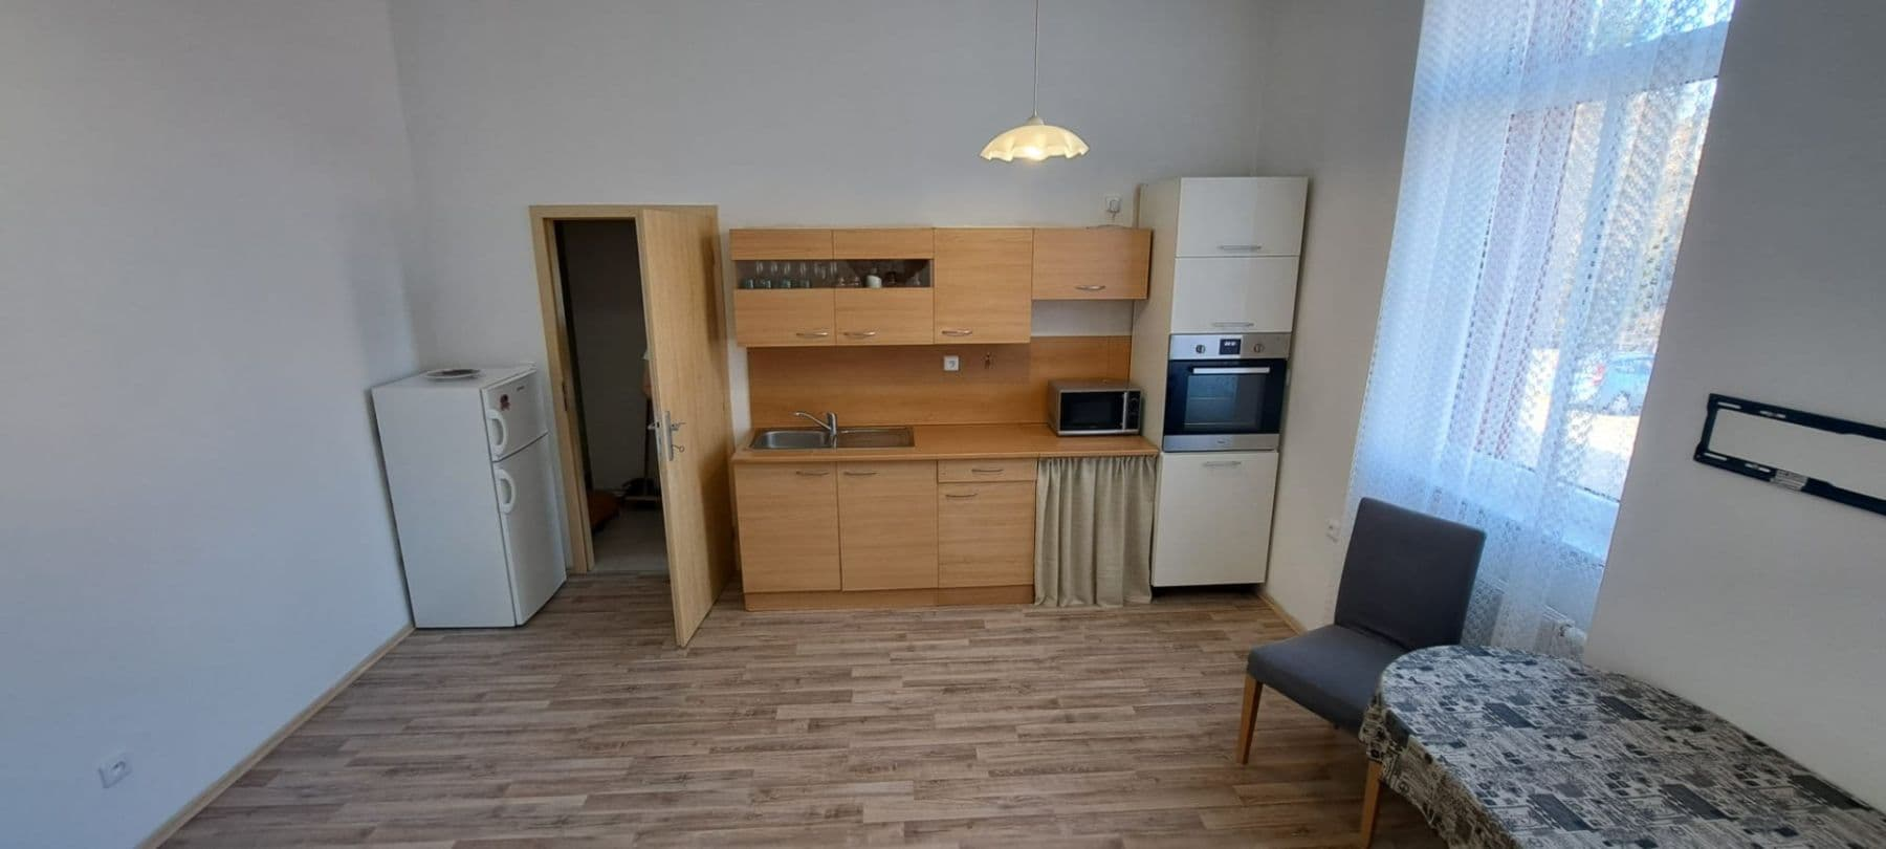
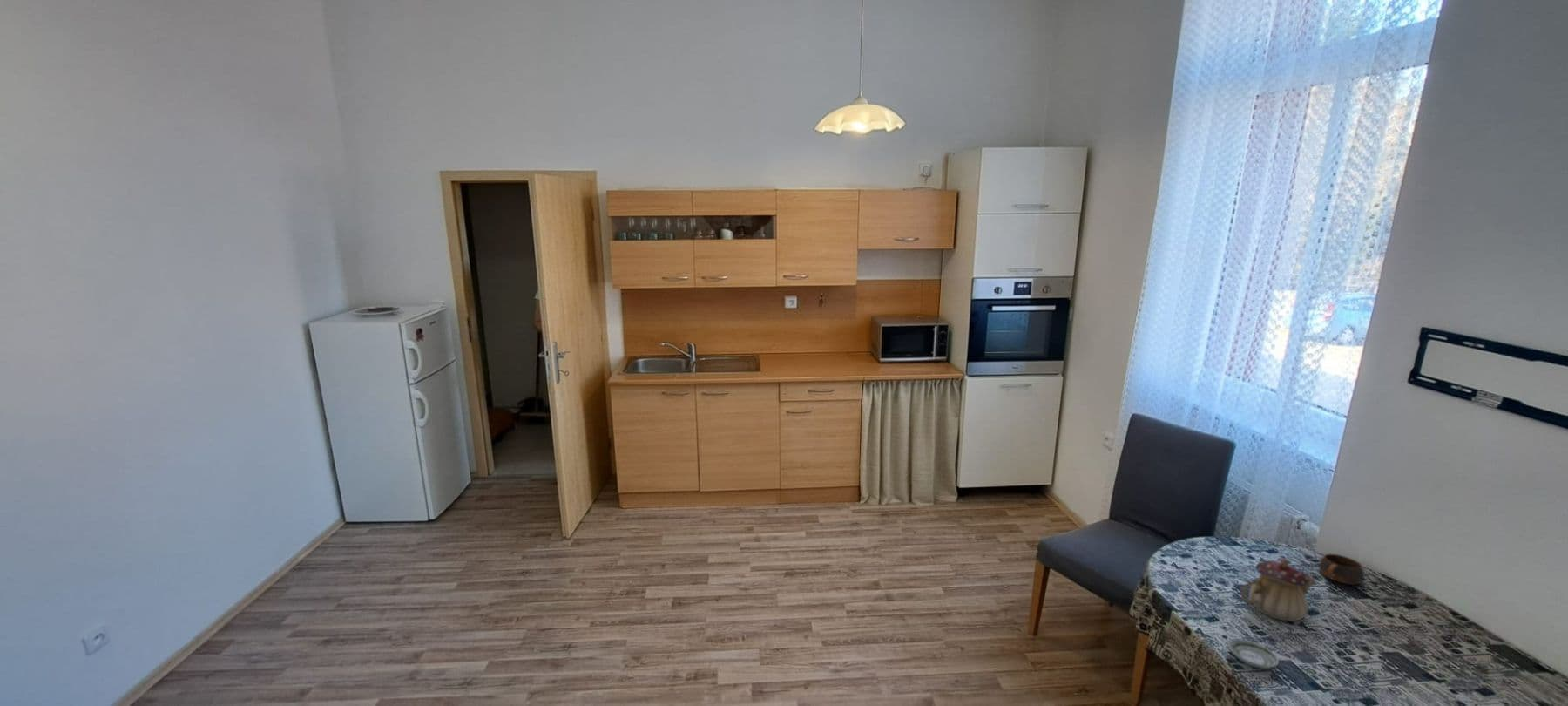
+ teapot (1277, 584)
+ saucer (1252, 655)
+ cup (1337, 569)
